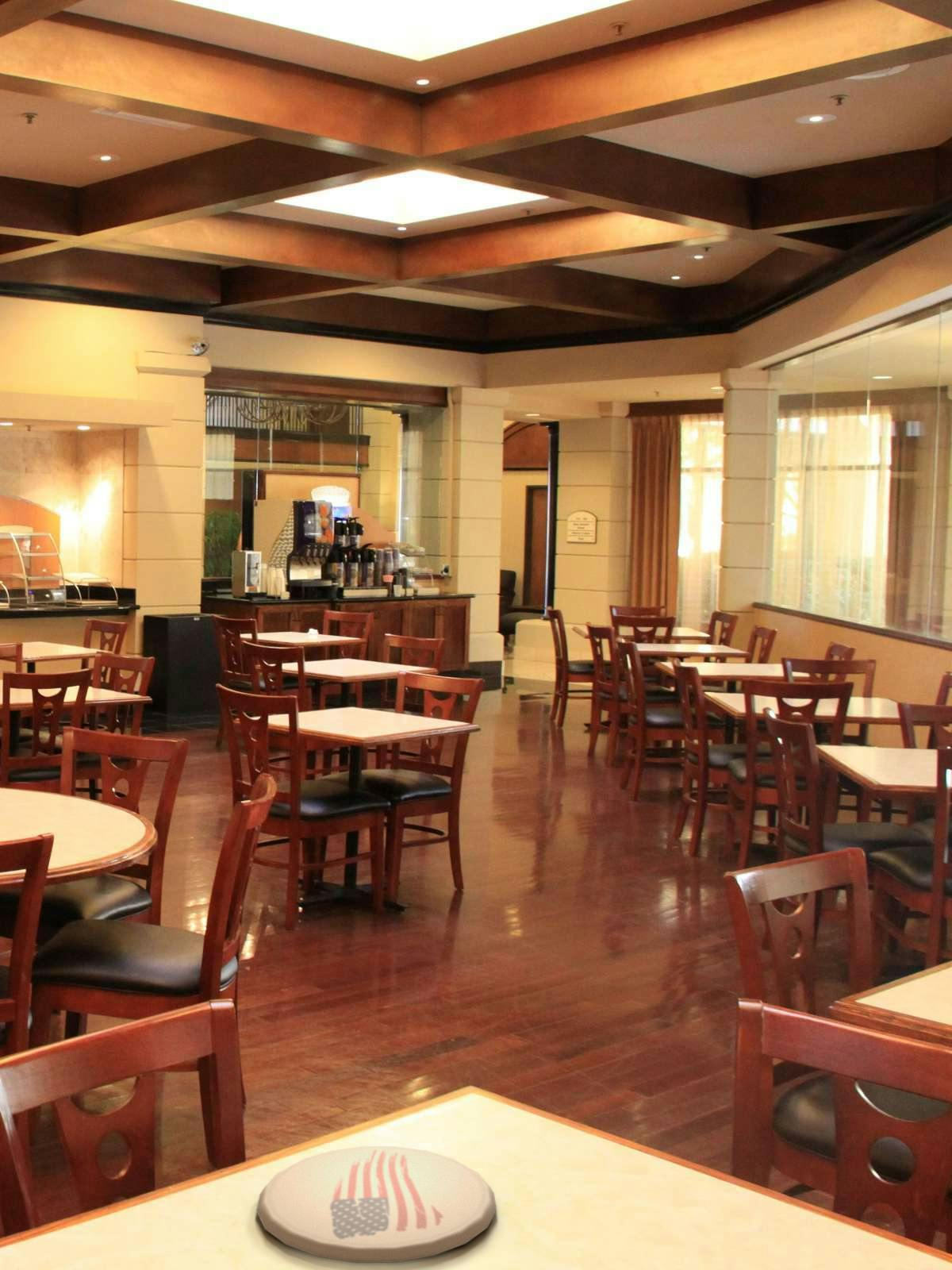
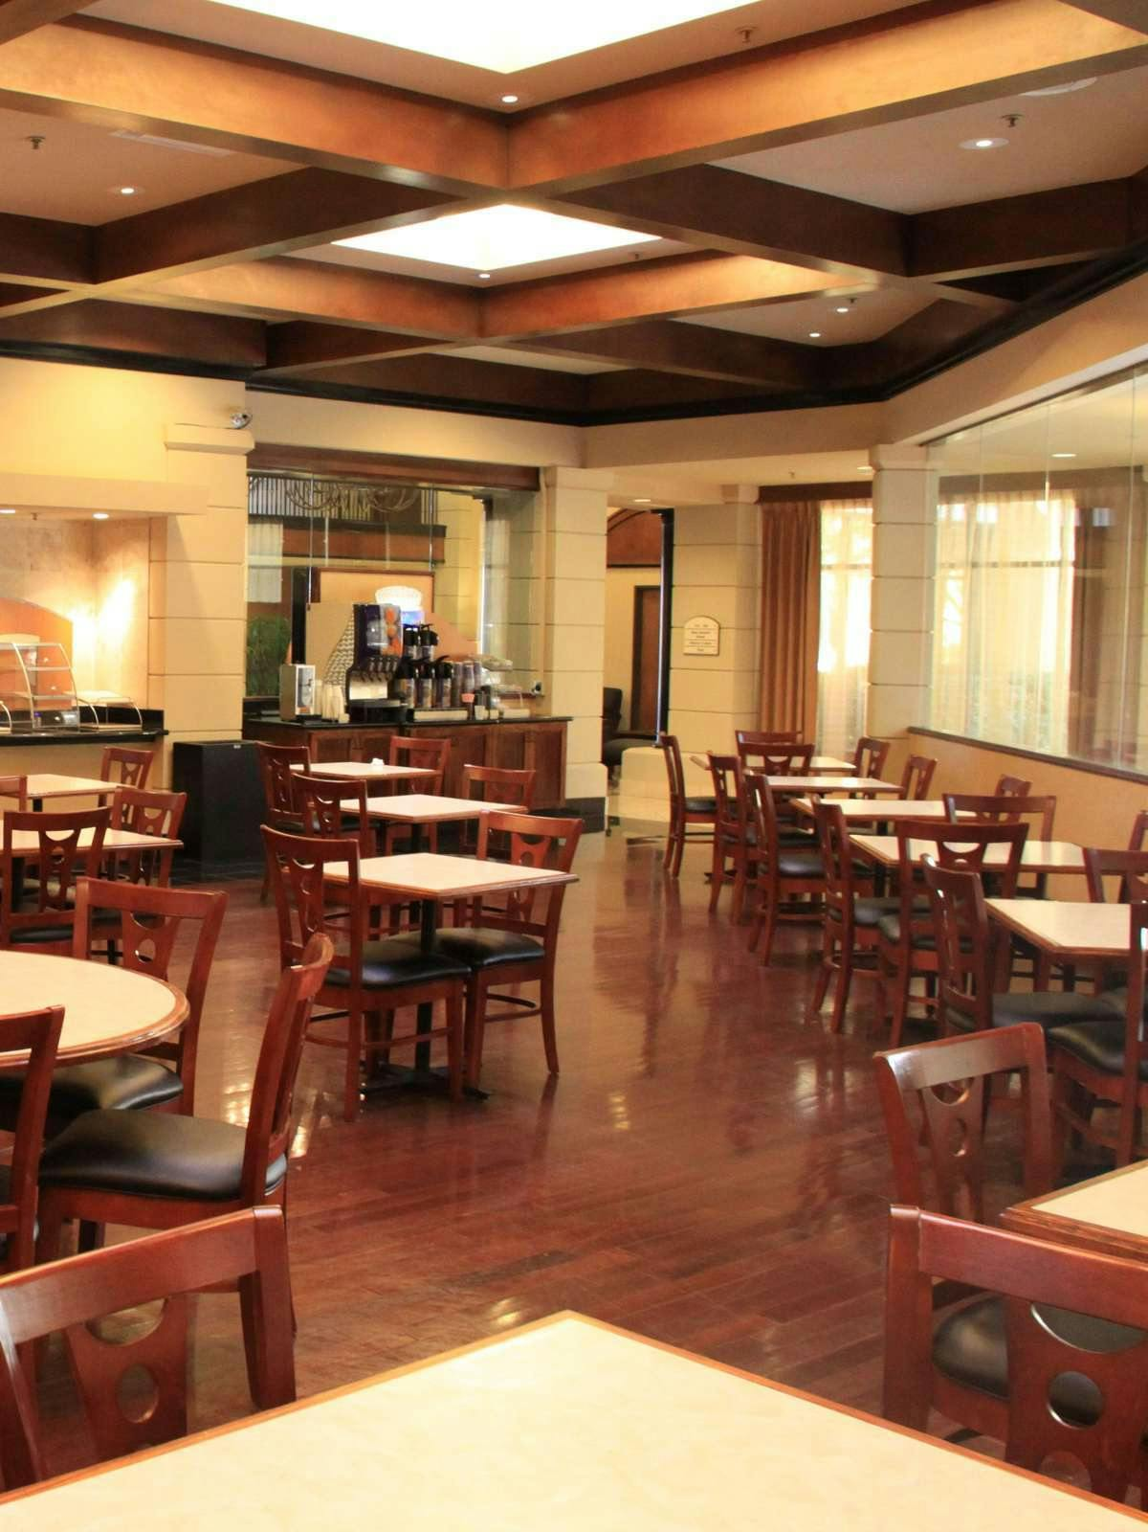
- plate (377, 1197)
